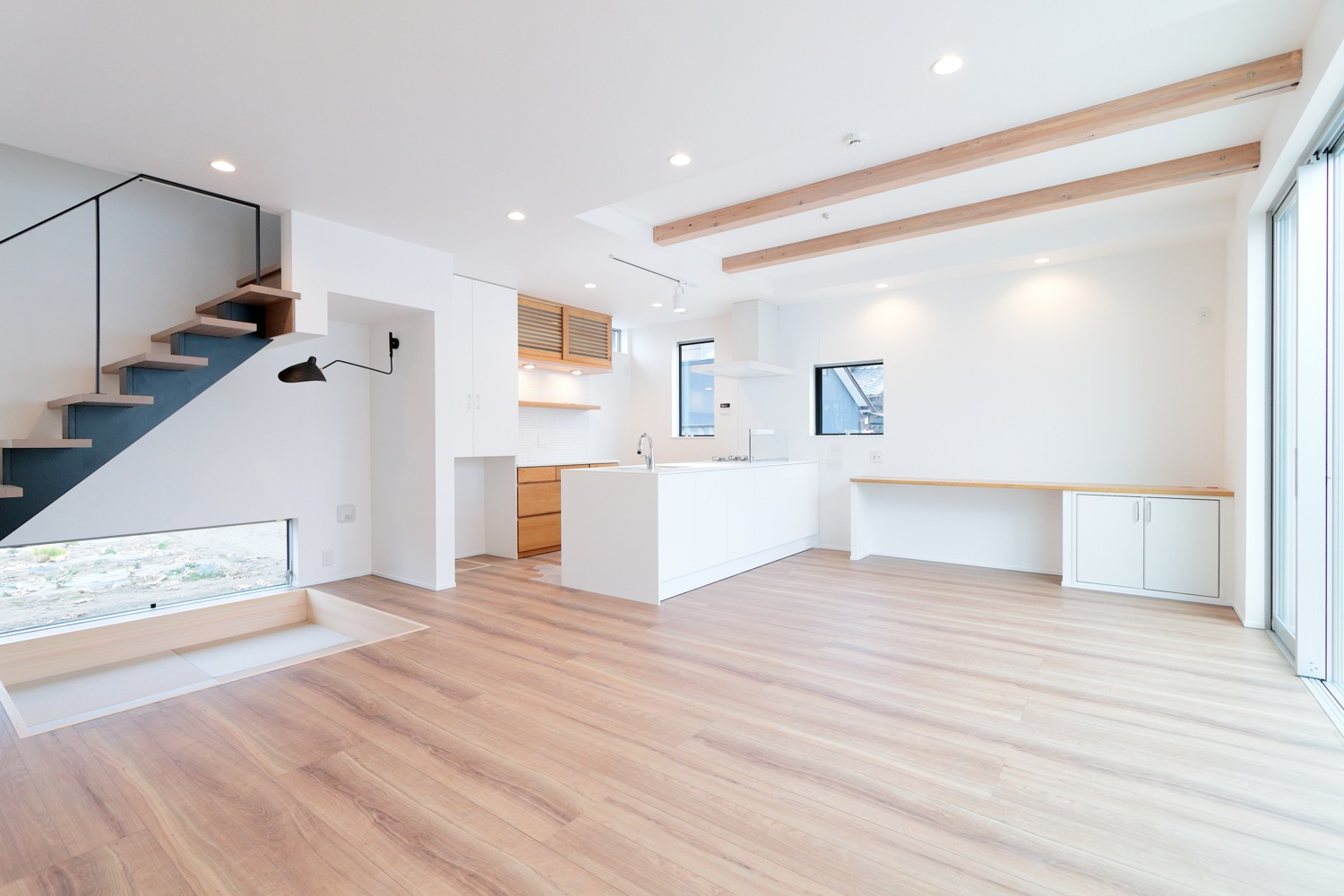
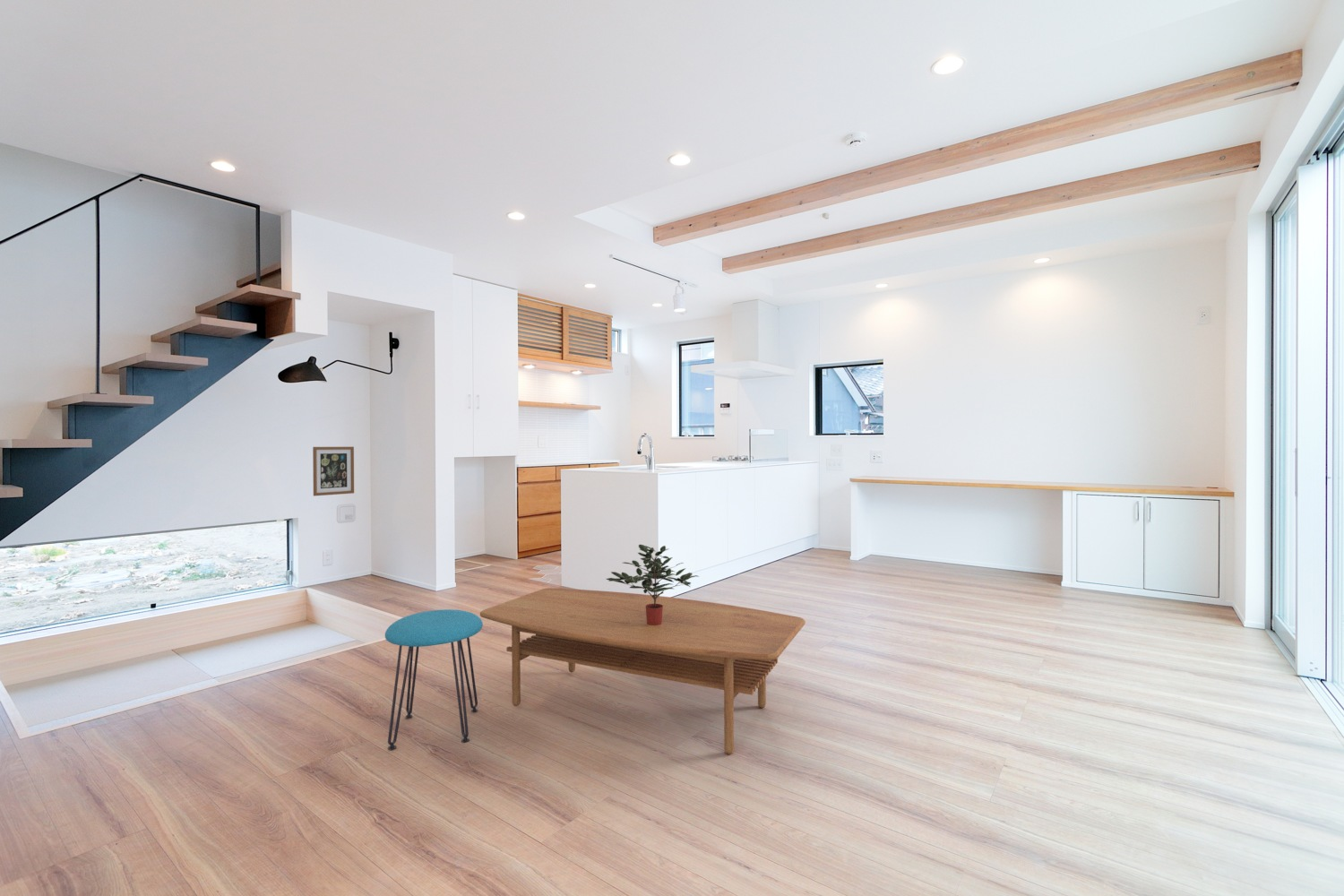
+ stool (453, 667)
+ potted plant (655, 581)
+ wall art (333, 470)
+ coffee table (638, 660)
